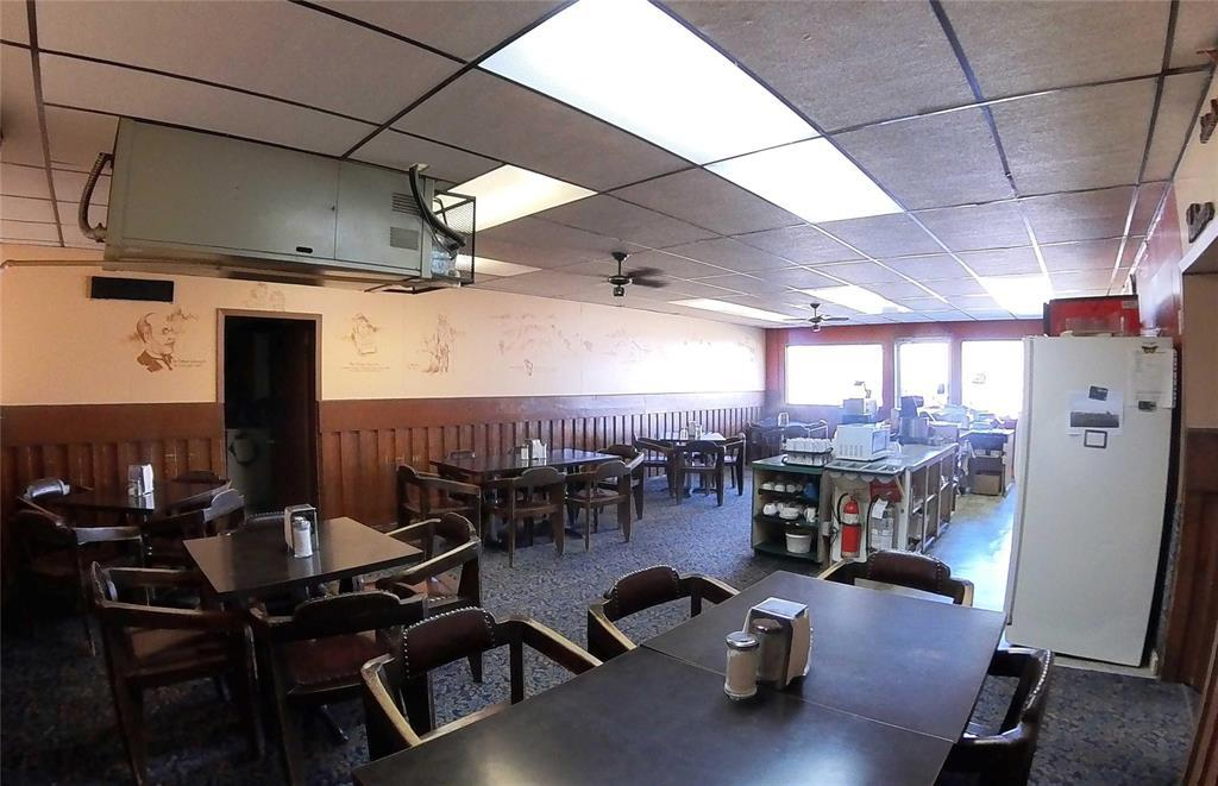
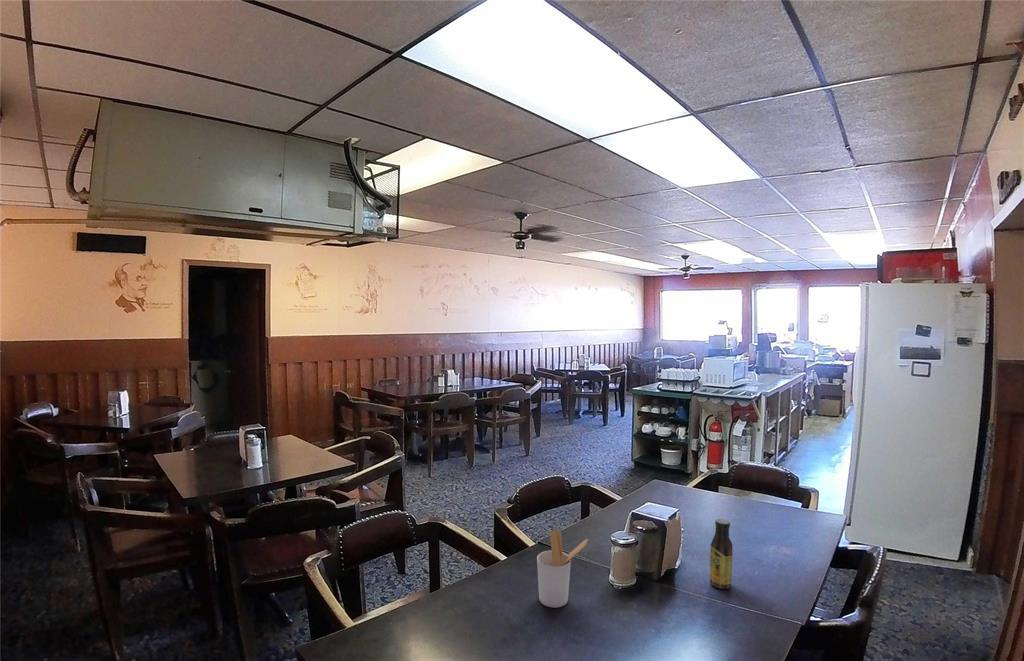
+ sauce bottle (721, 552)
+ utensil holder (562, 569)
